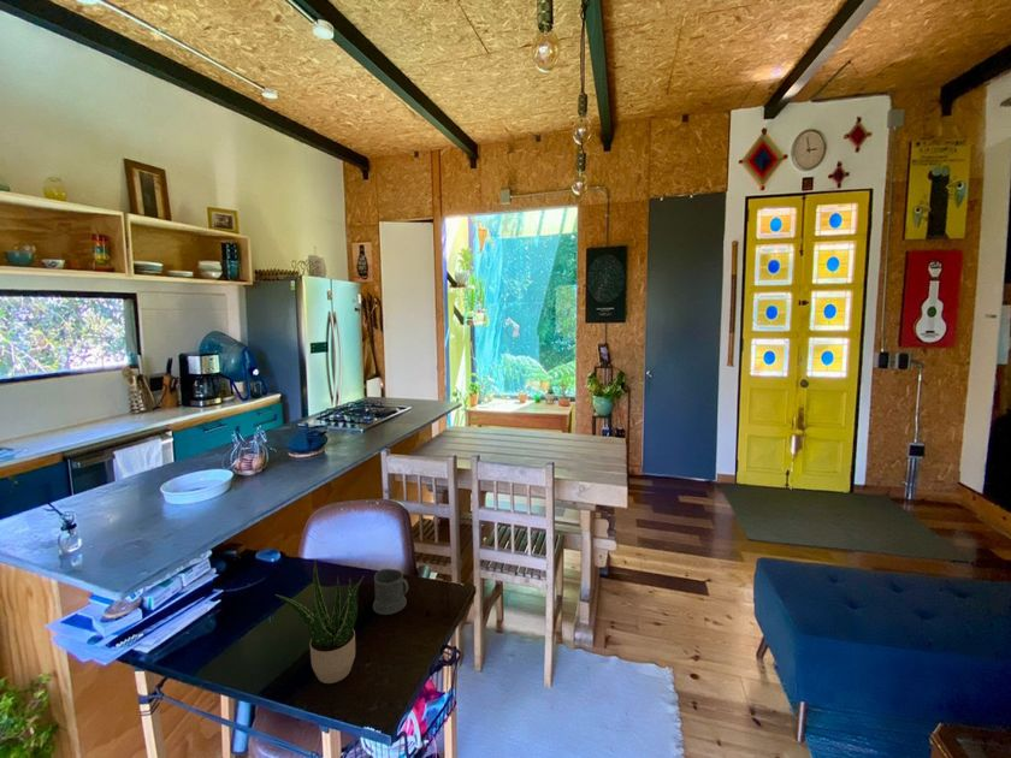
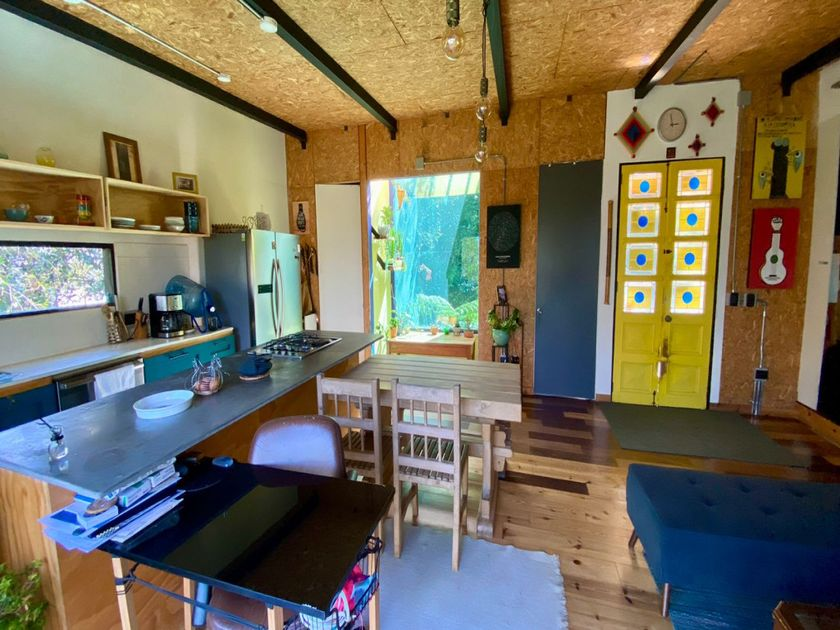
- potted plant (331, 620)
- mug (394, 590)
